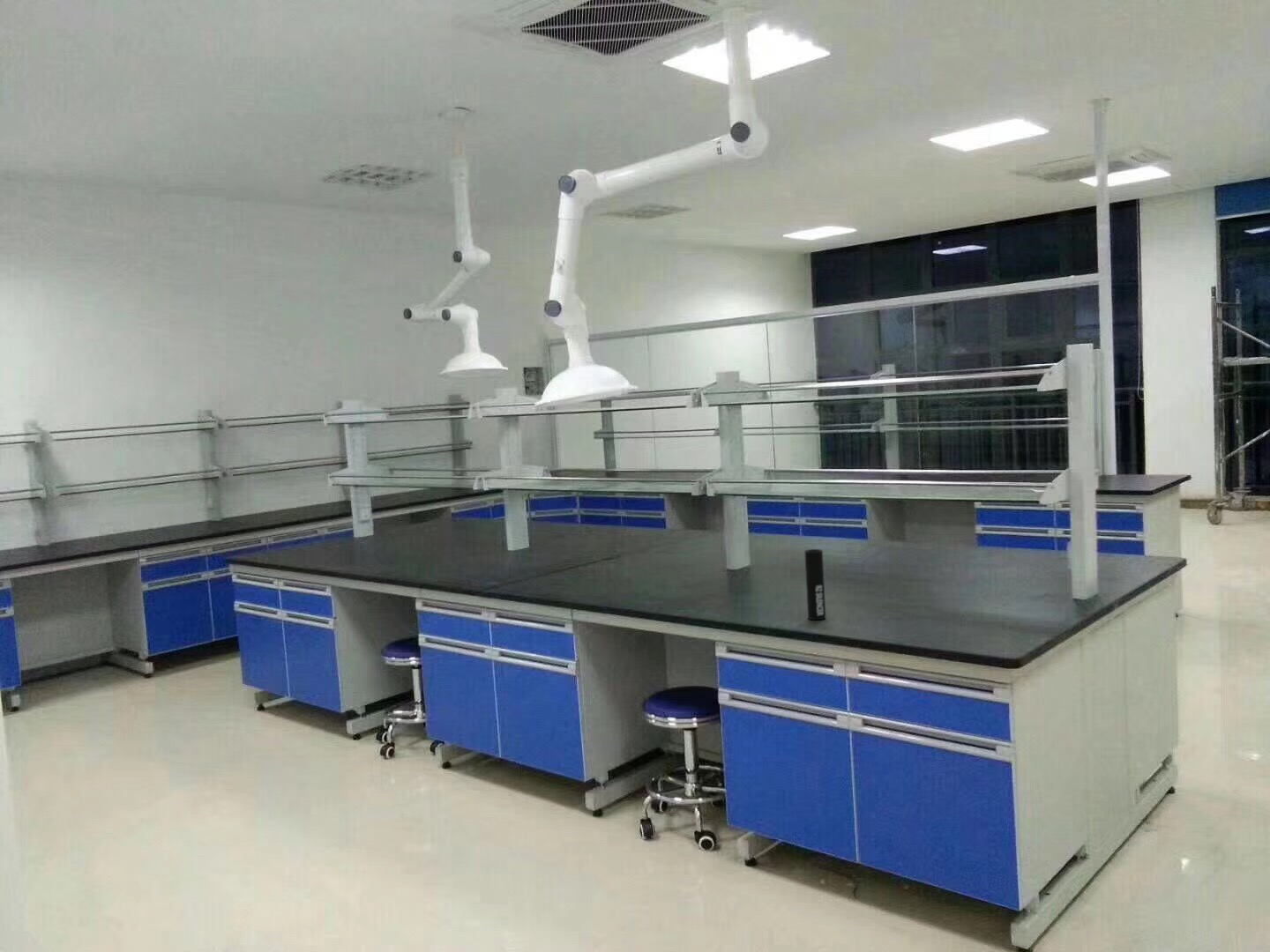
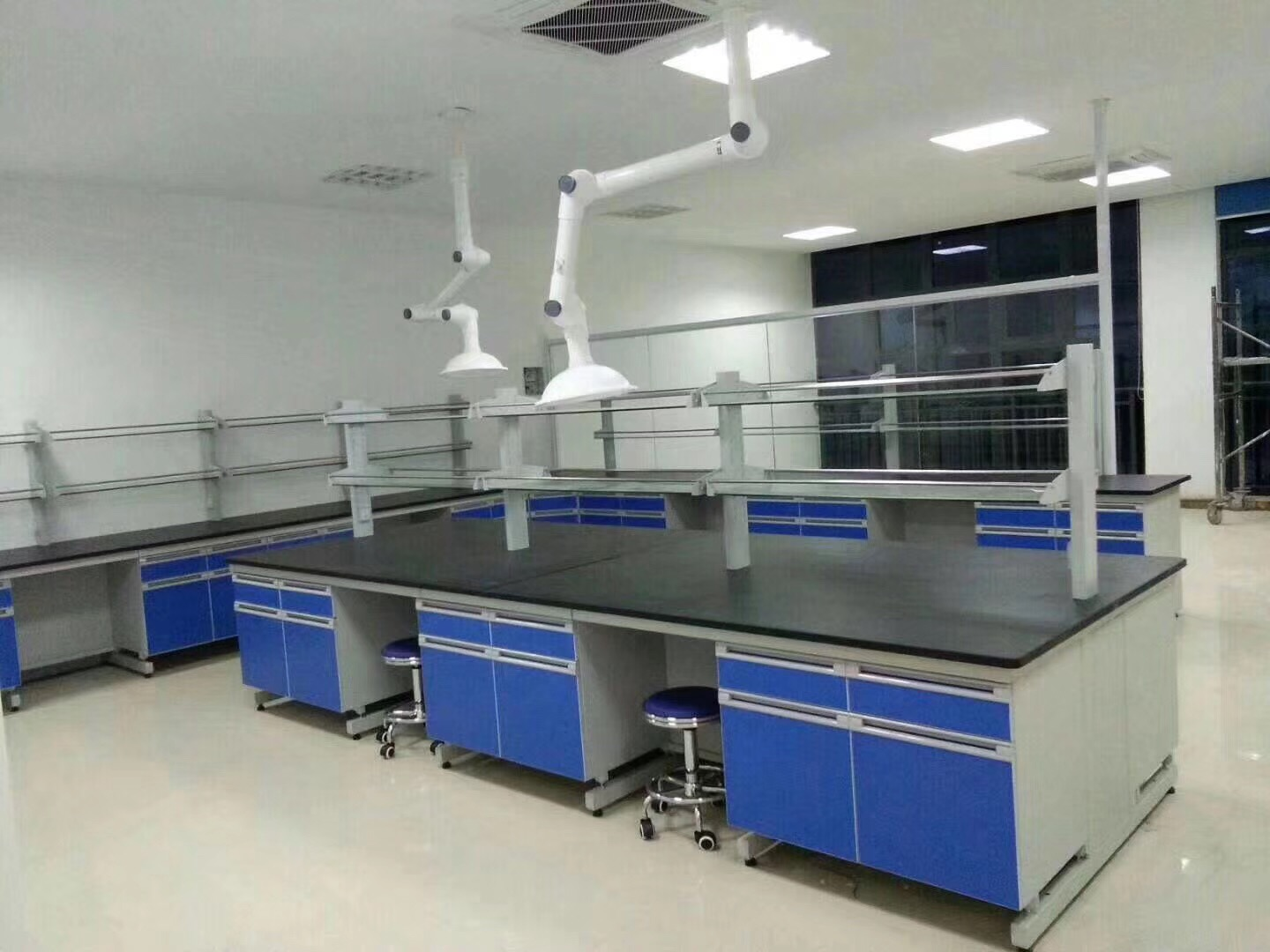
- cup (815, 584)
